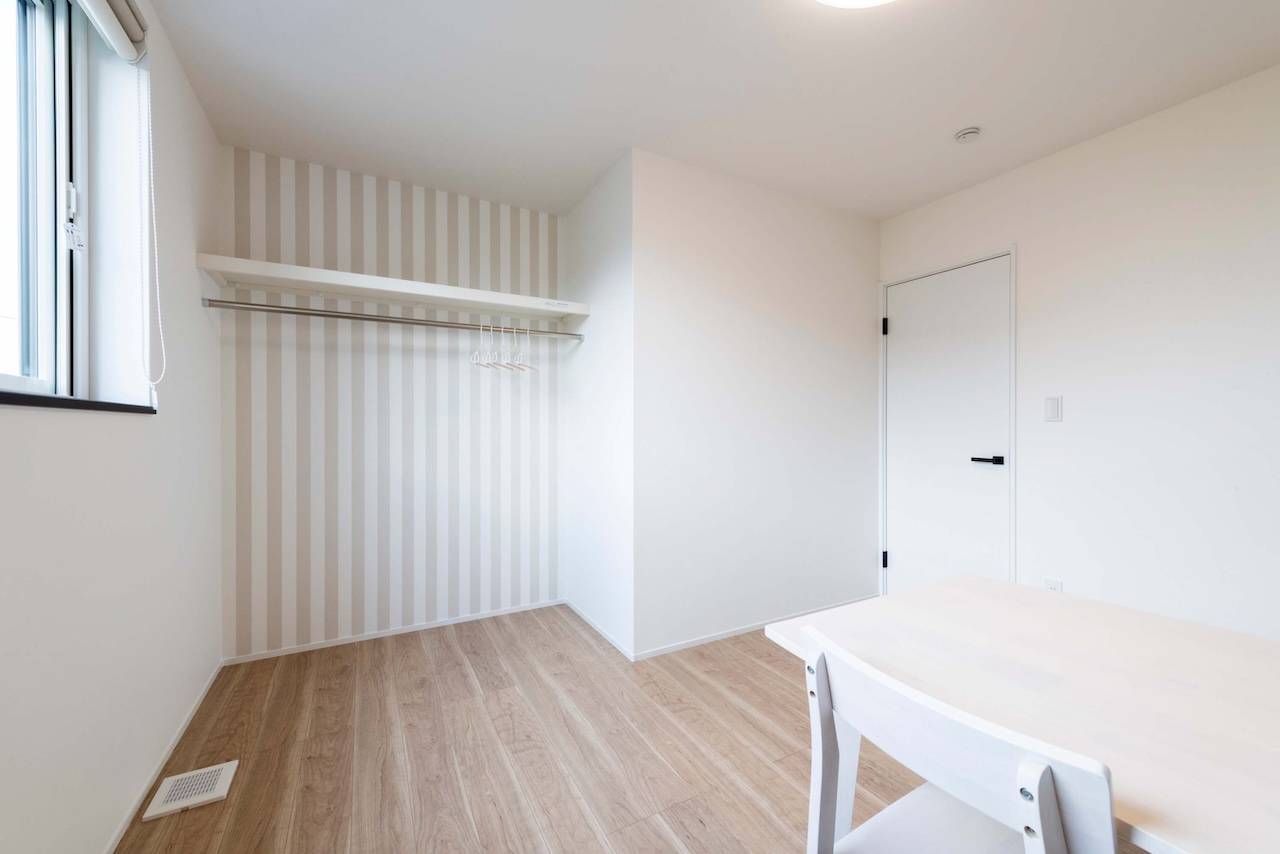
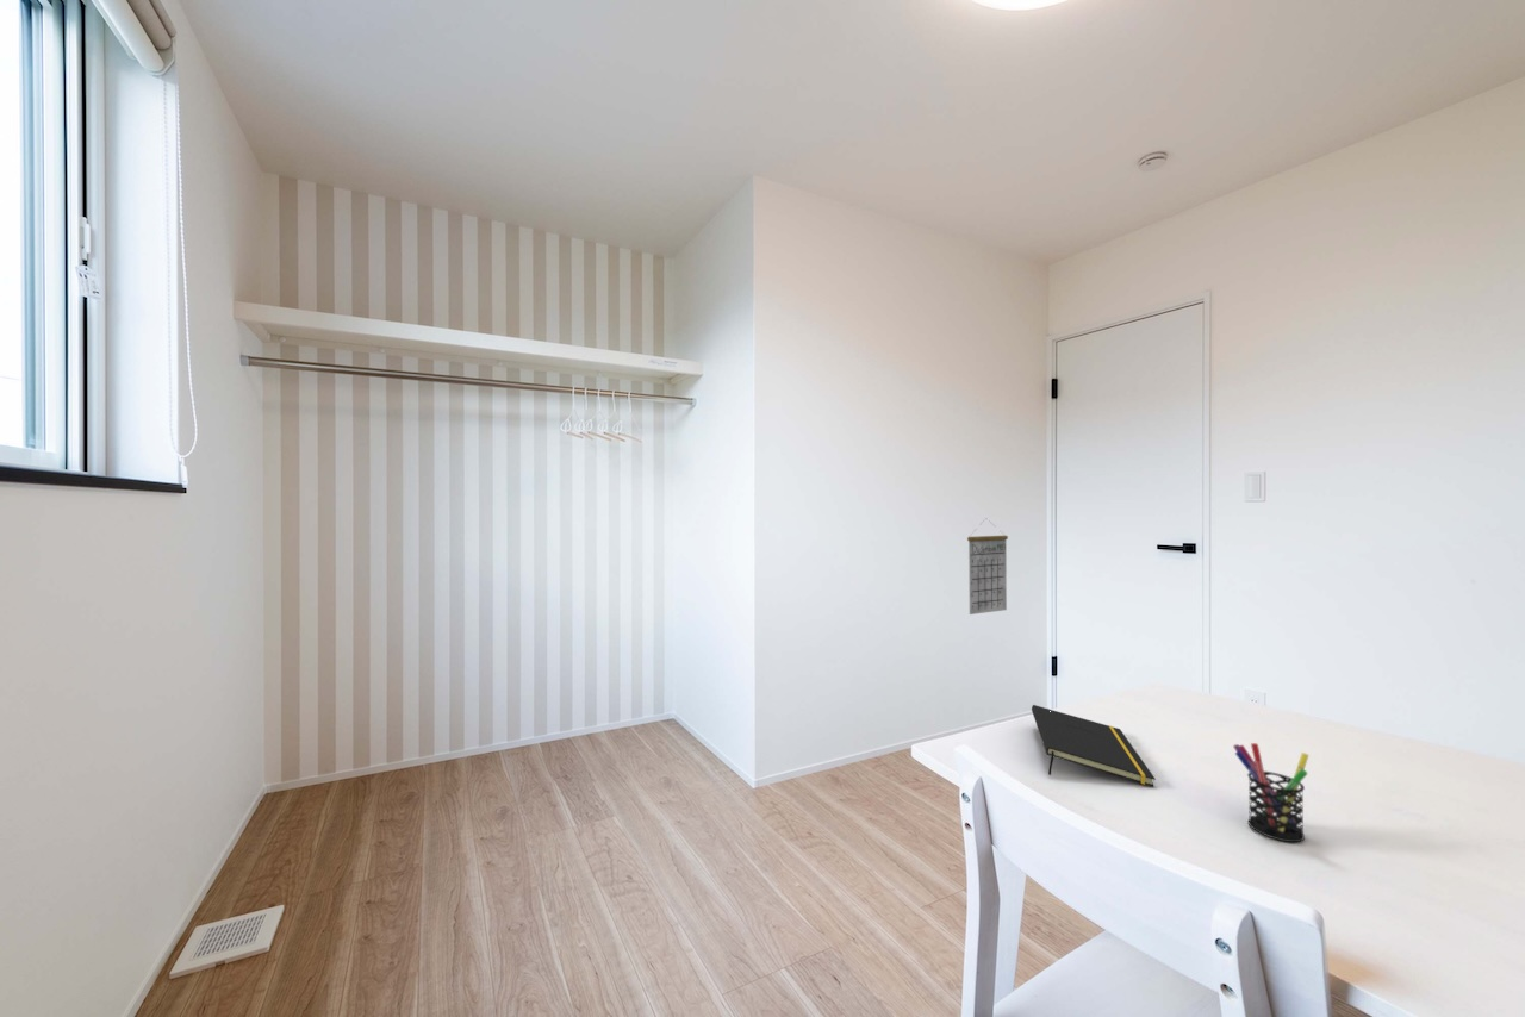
+ notepad (1085, 741)
+ calendar (988, 564)
+ pen holder (1277, 788)
